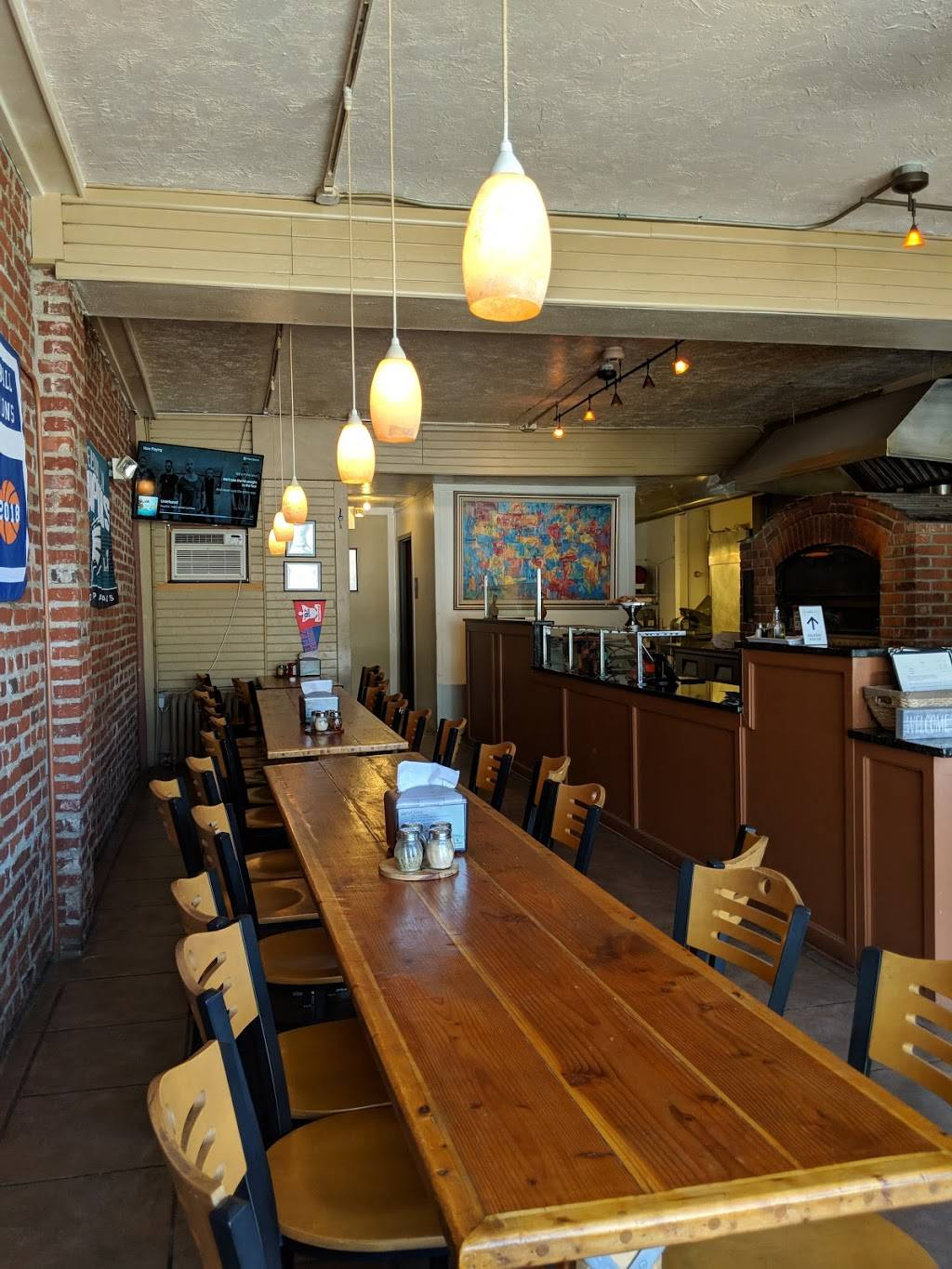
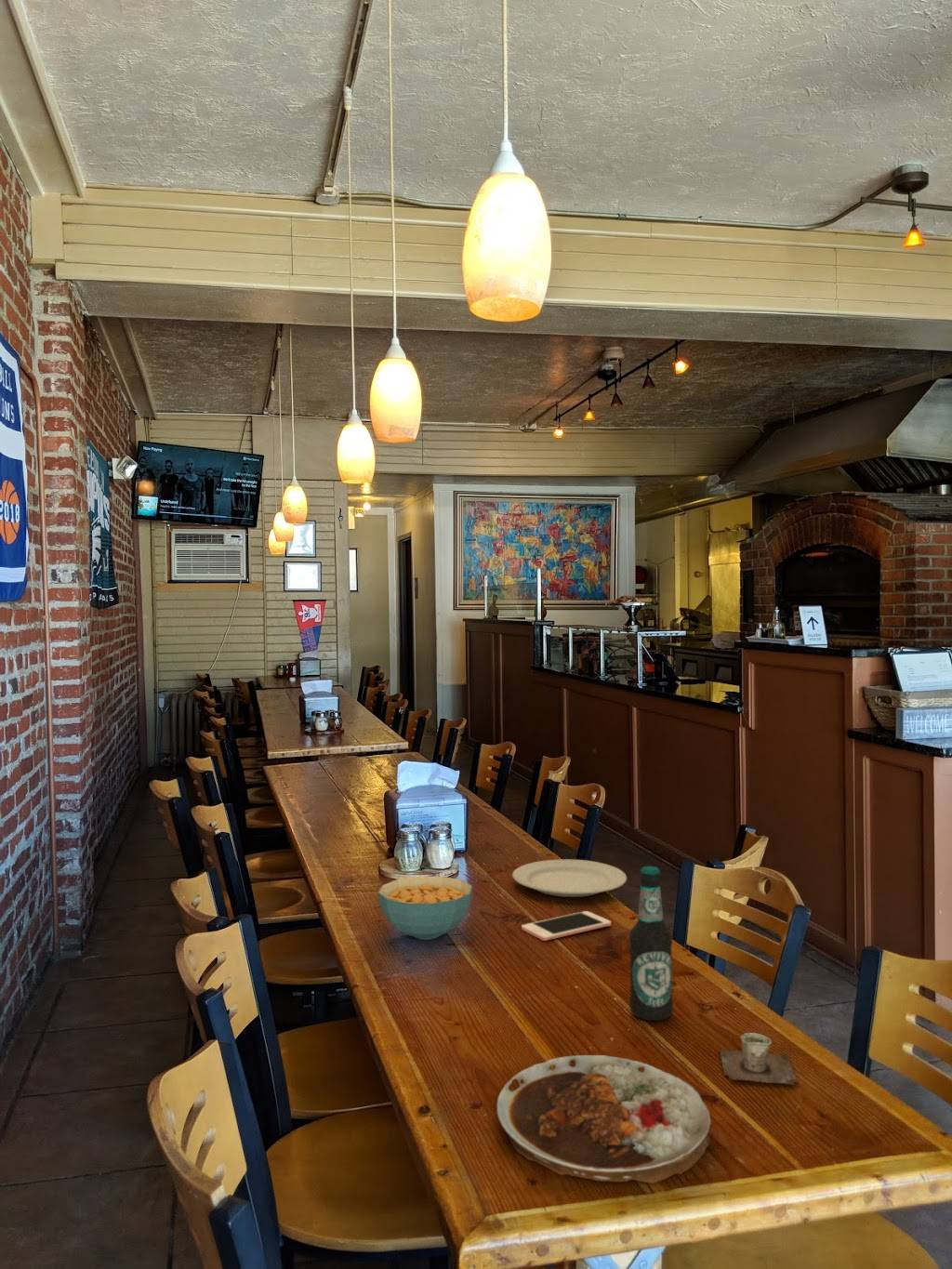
+ bottle (650, 941)
+ plate (602, 1108)
+ cereal bowl (426, 912)
+ cell phone (566, 925)
+ cup (757, 1052)
+ chinaware (569, 879)
